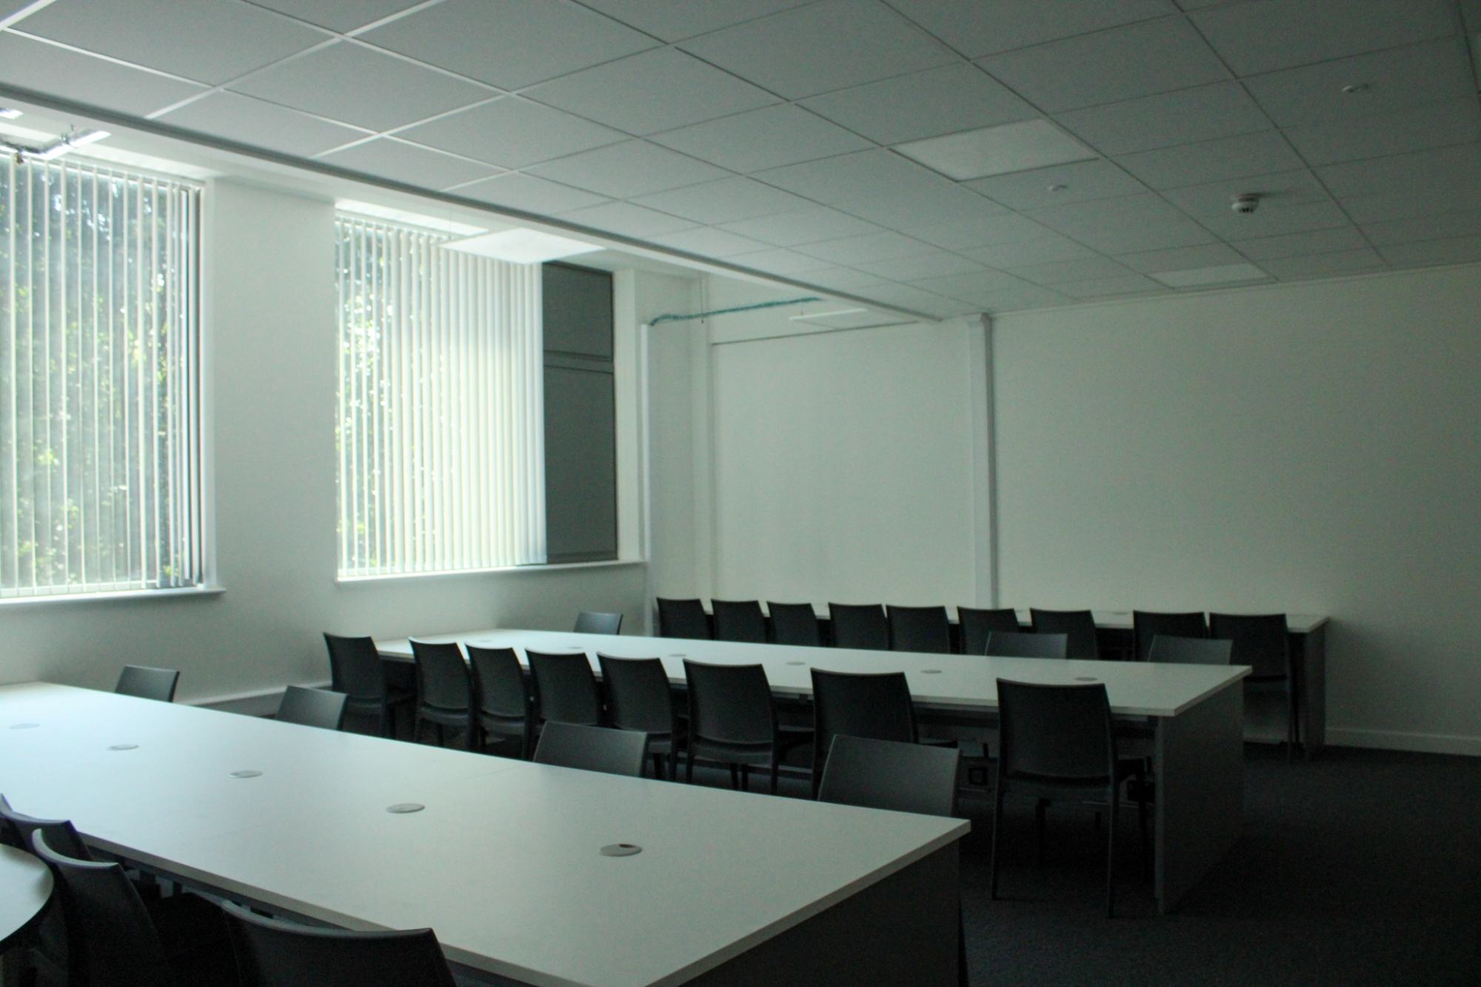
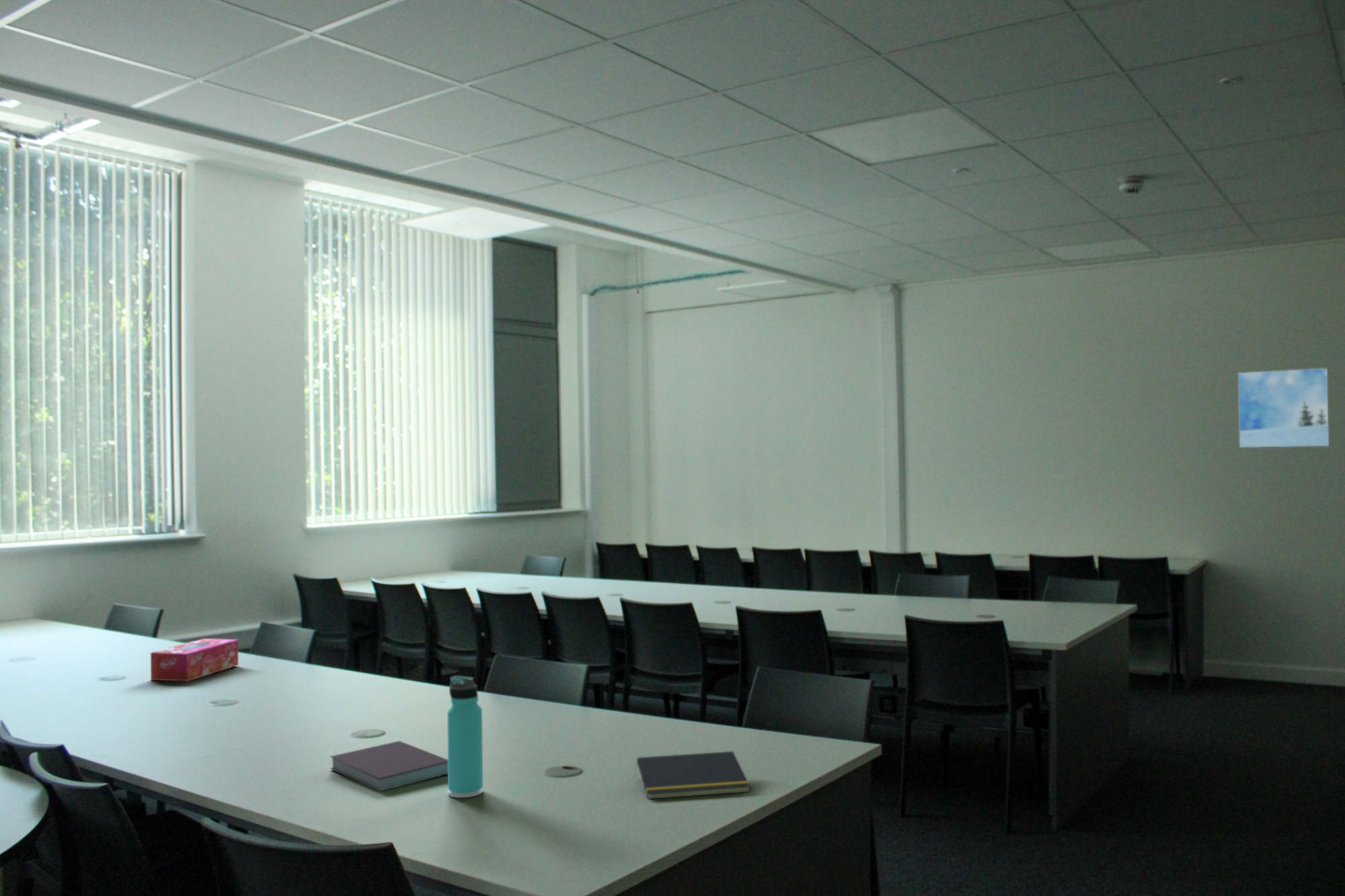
+ notebook (390, 764)
+ thermos bottle (465, 735)
+ tissue box (196, 659)
+ notepad (692, 774)
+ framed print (1282, 408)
